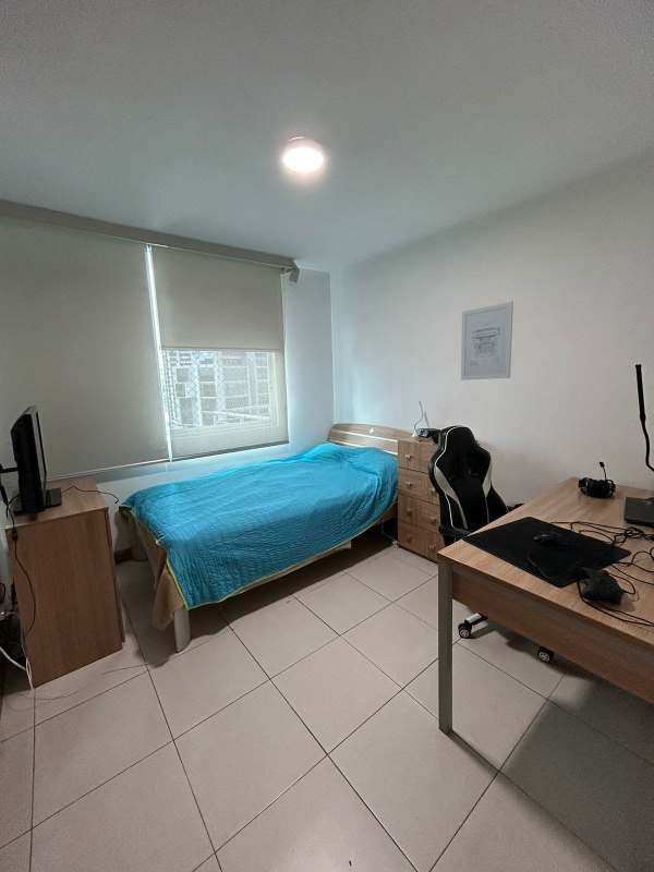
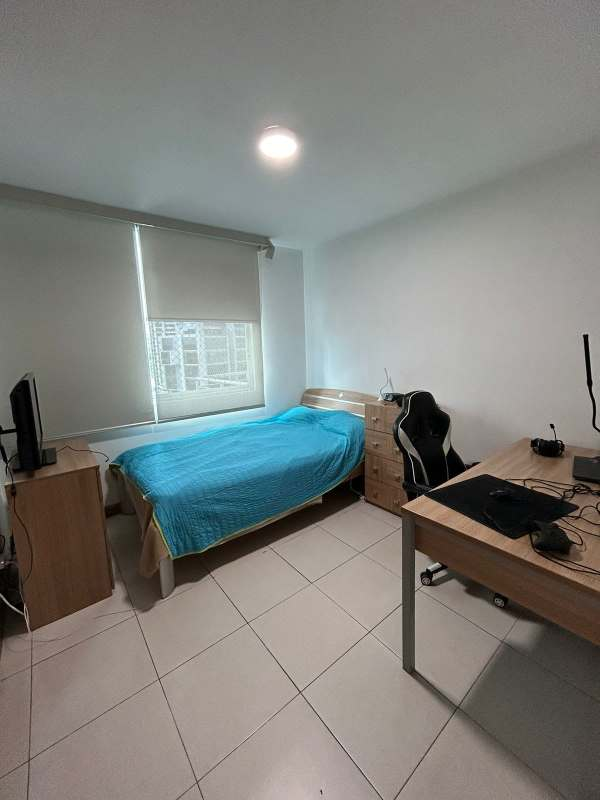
- wall art (485, 343)
